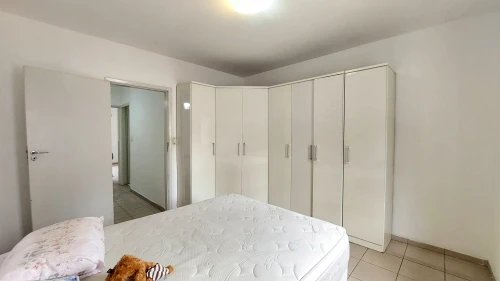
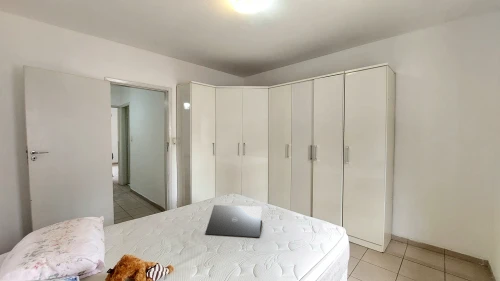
+ laptop (235, 218)
